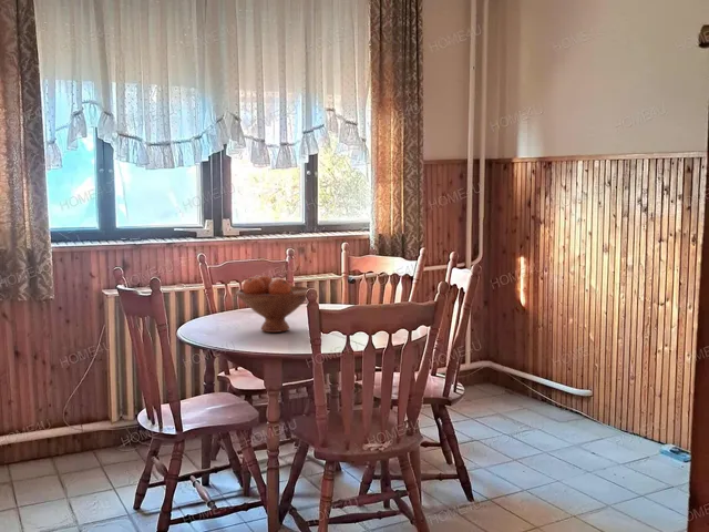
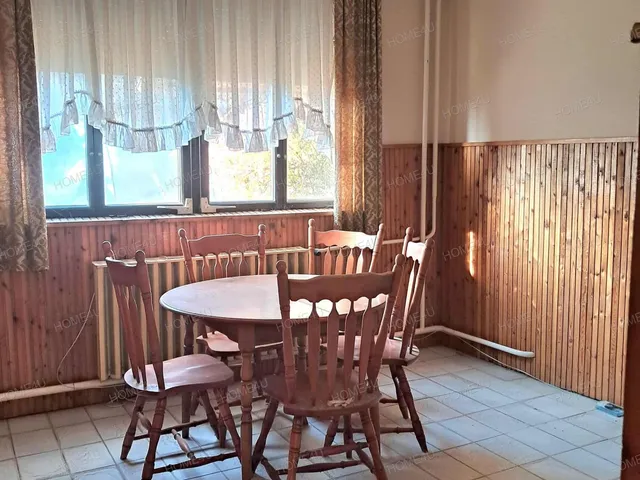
- fruit bowl (274, 303)
